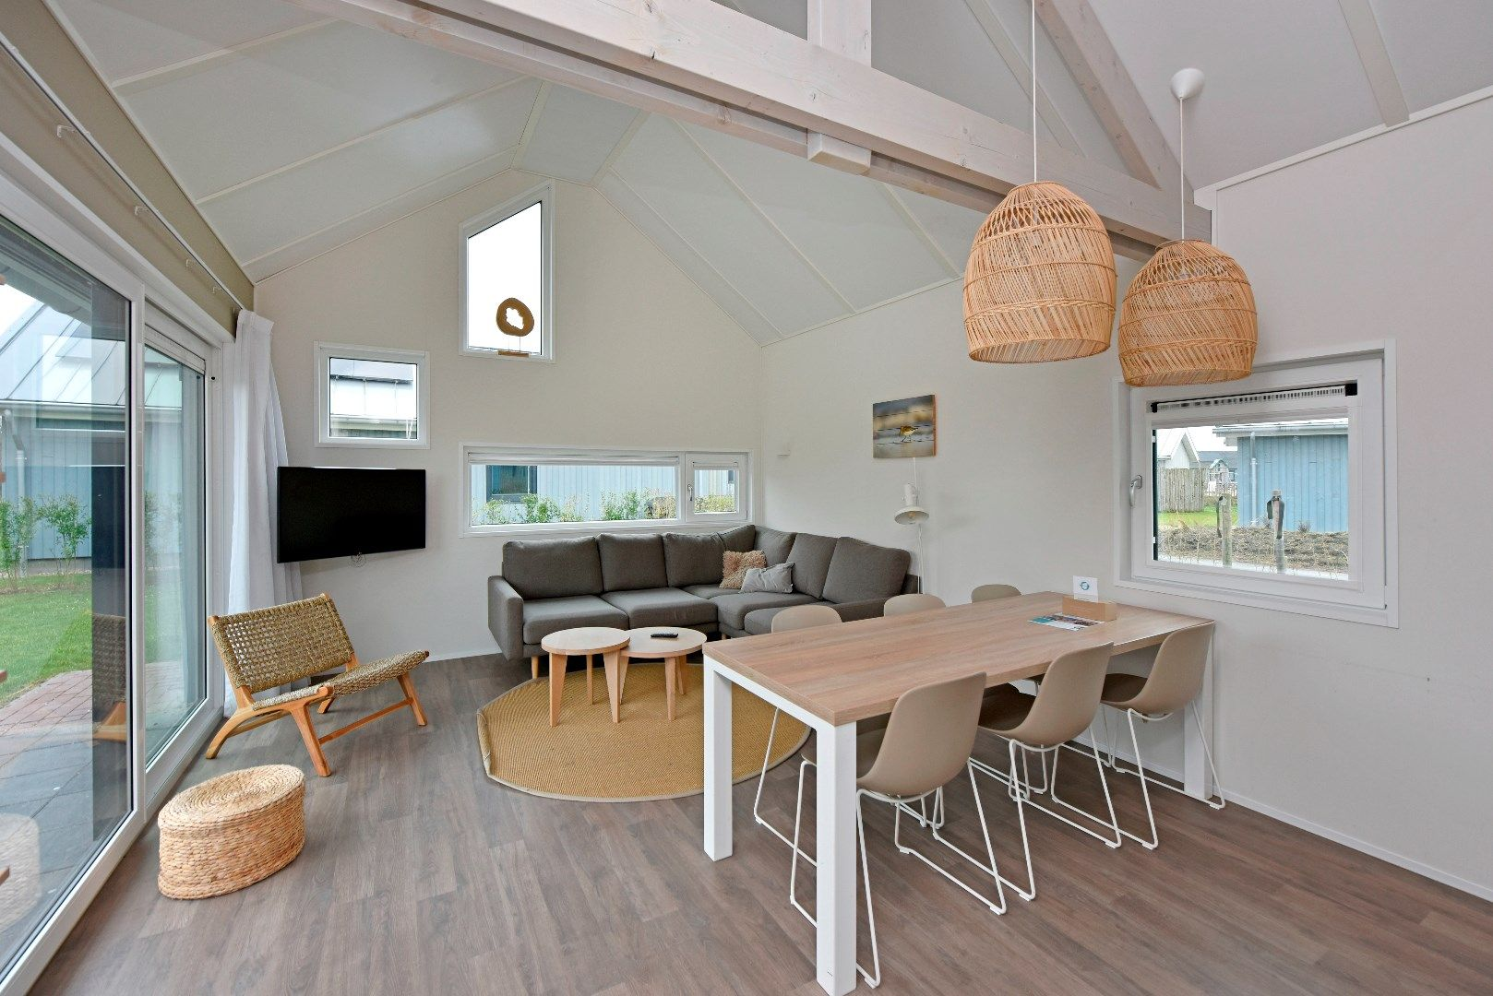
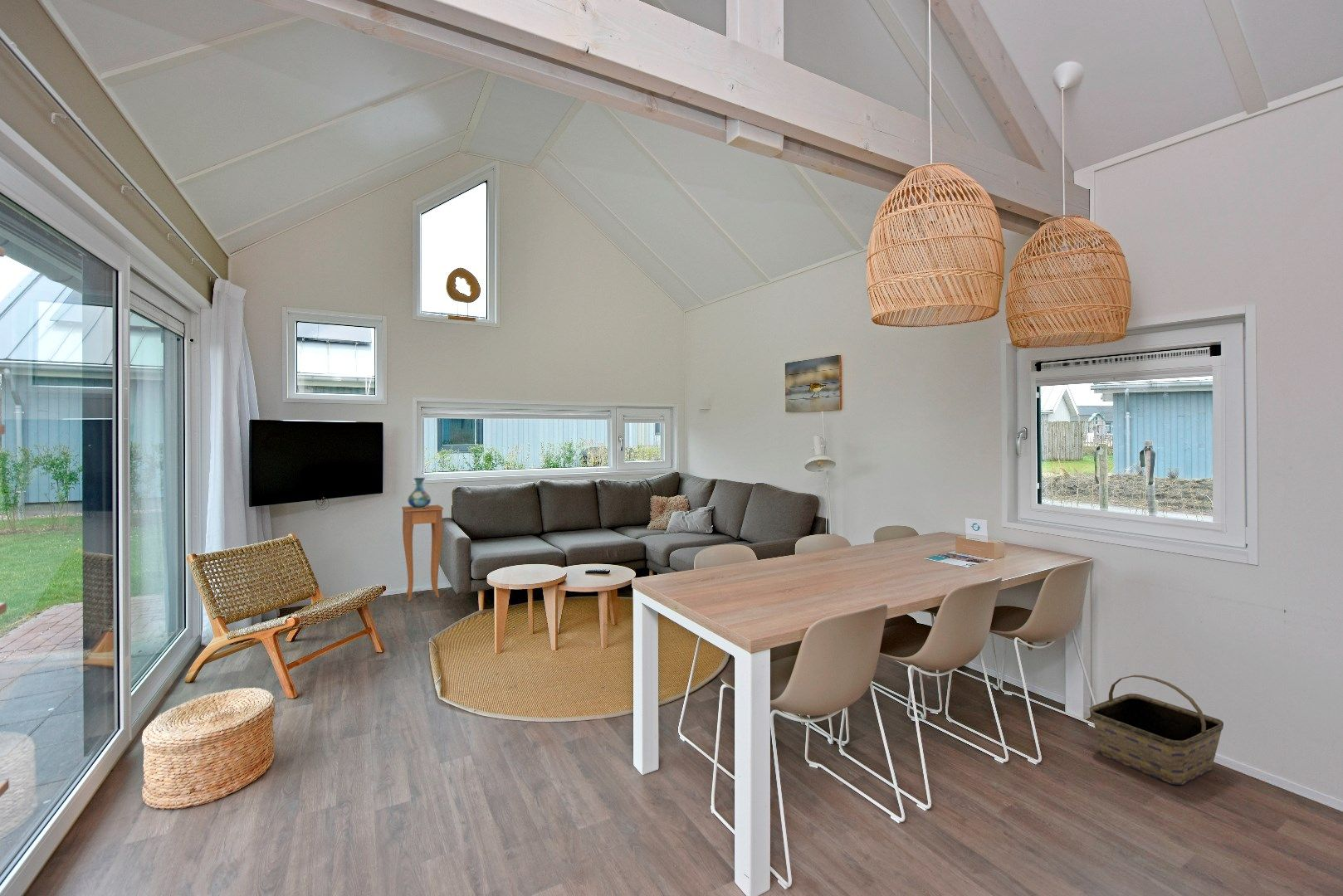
+ vase (419, 492)
+ basket (1155, 719)
+ side table (432, 552)
